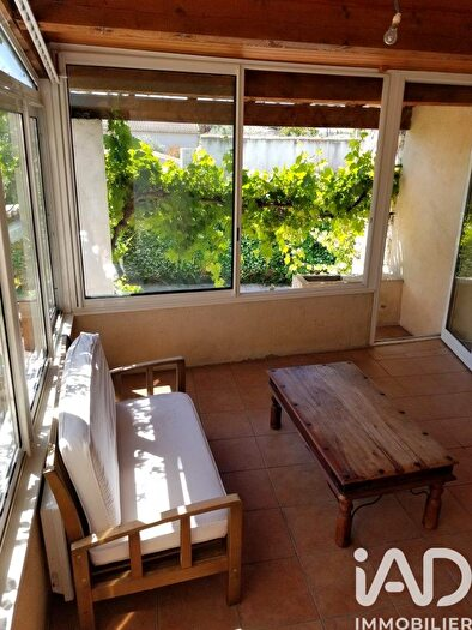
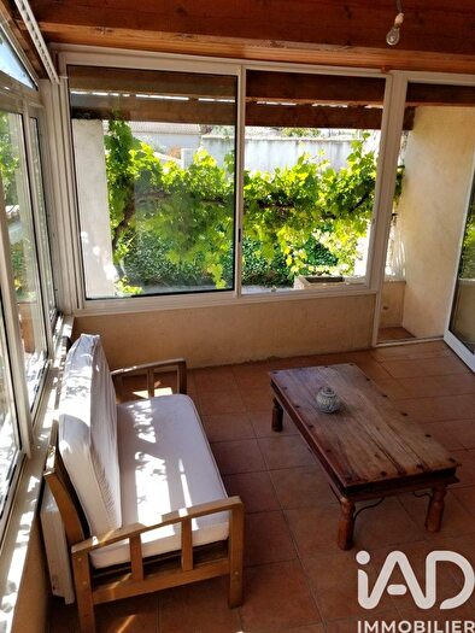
+ teapot (328, 398)
